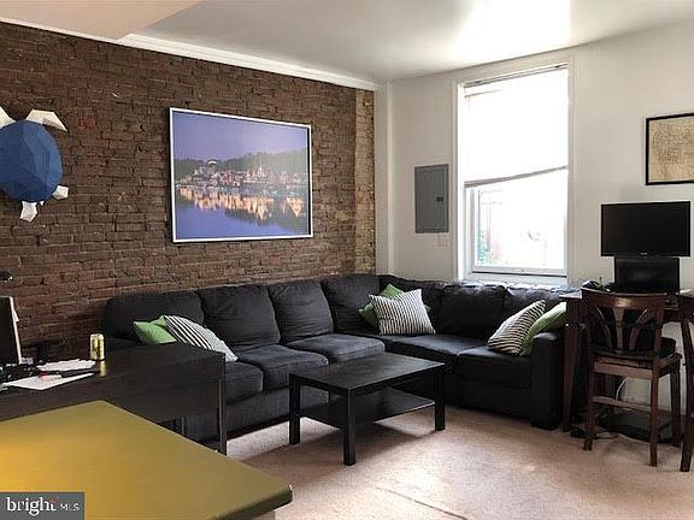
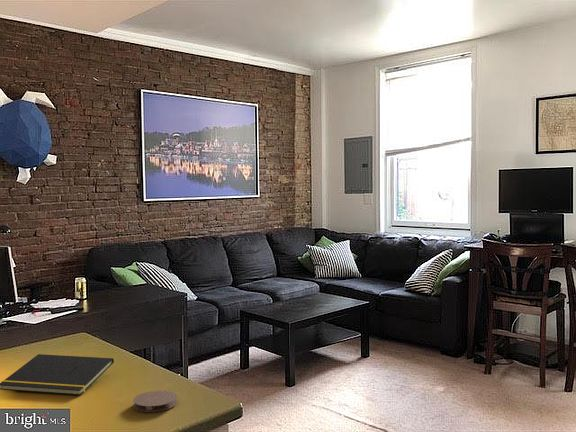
+ notepad (58, 373)
+ coaster (155, 400)
